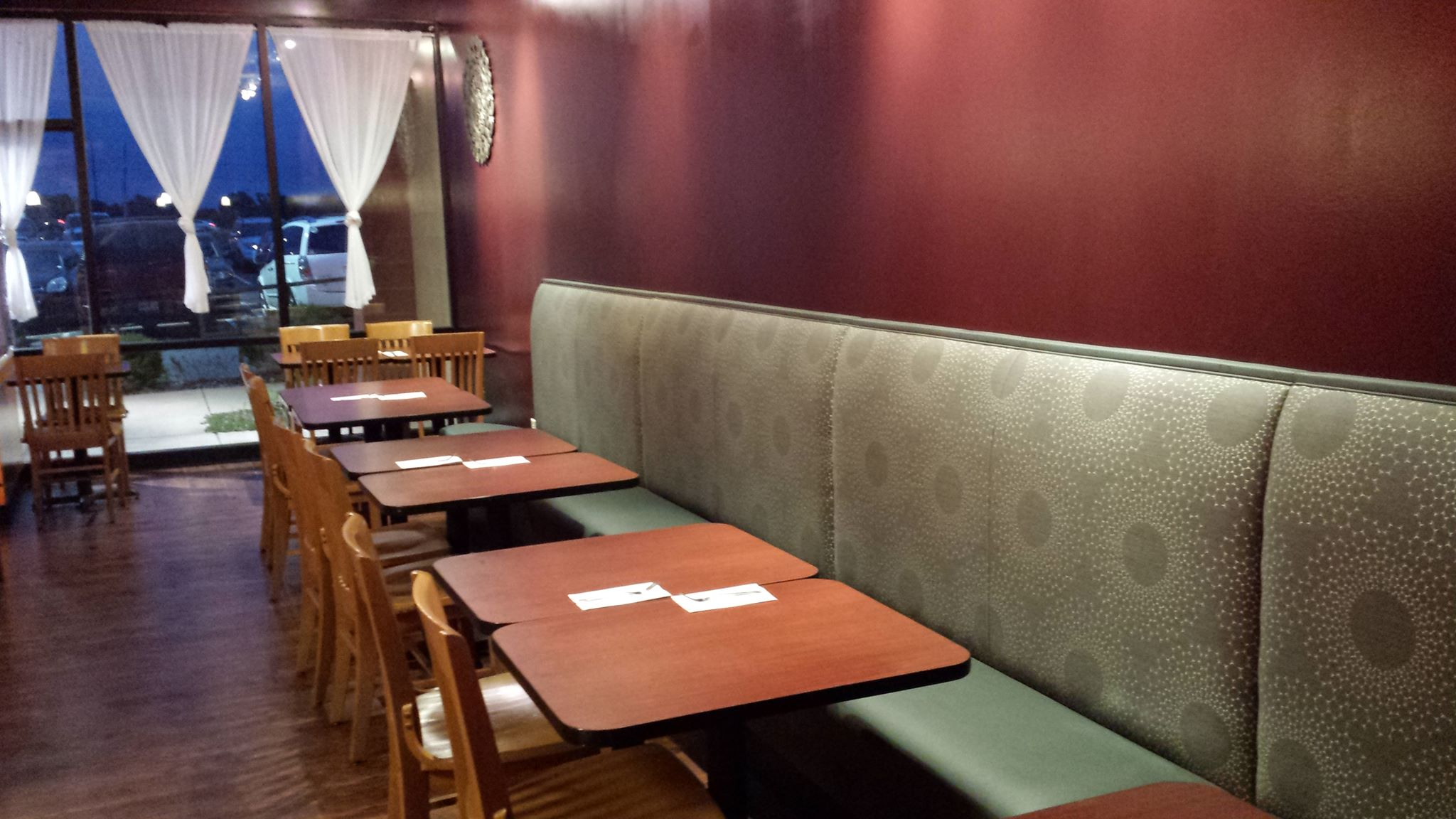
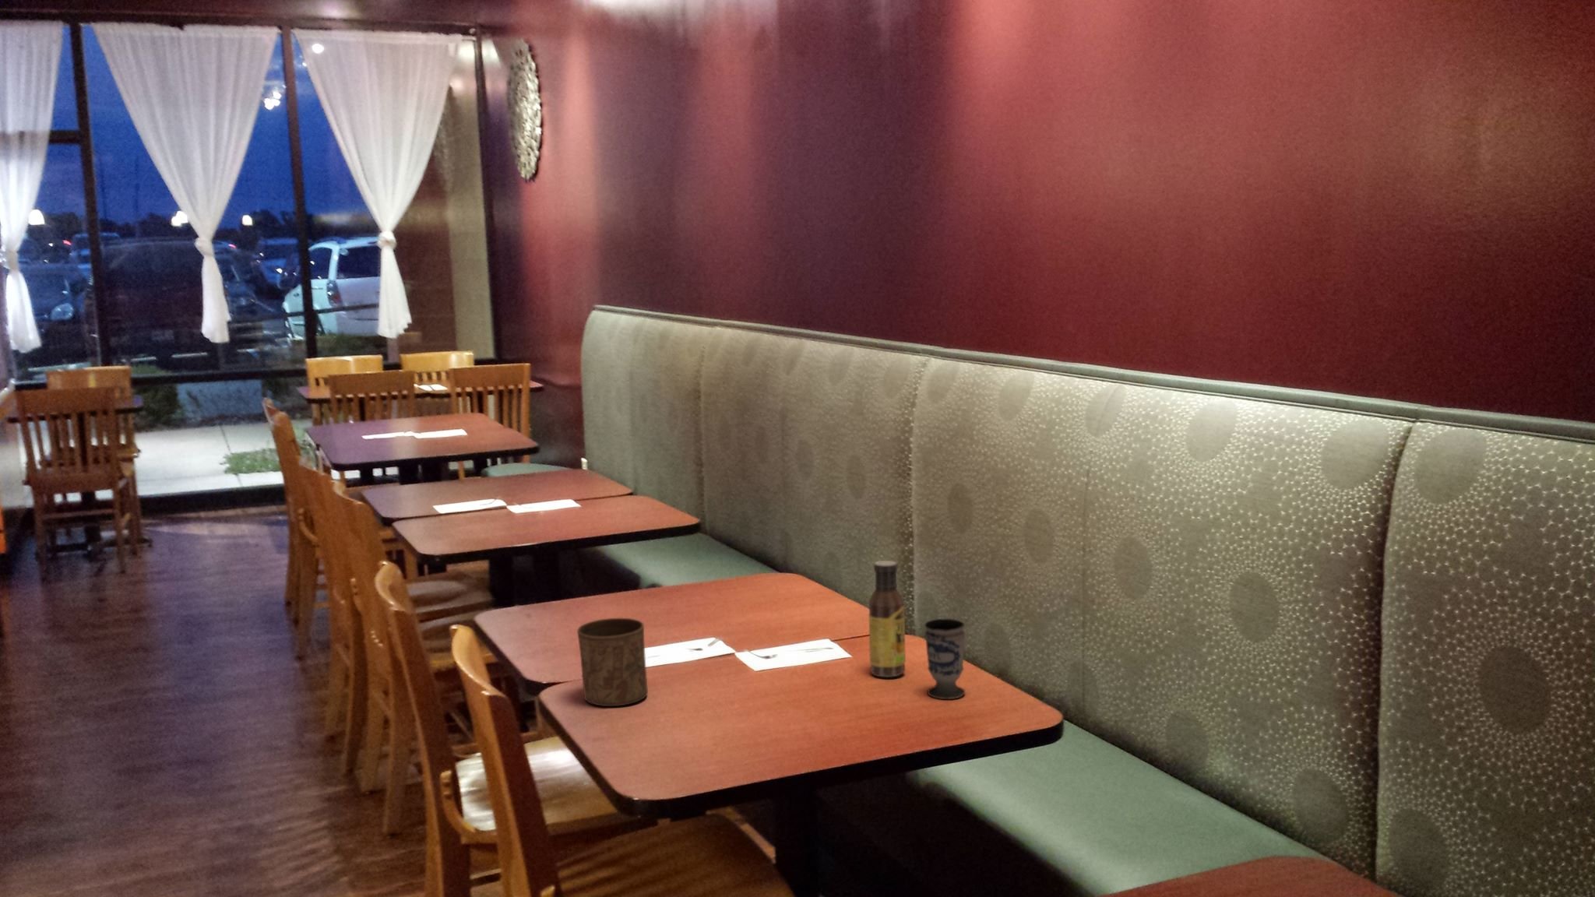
+ cup (612, 662)
+ sauce bottle (886, 618)
+ cup (944, 658)
